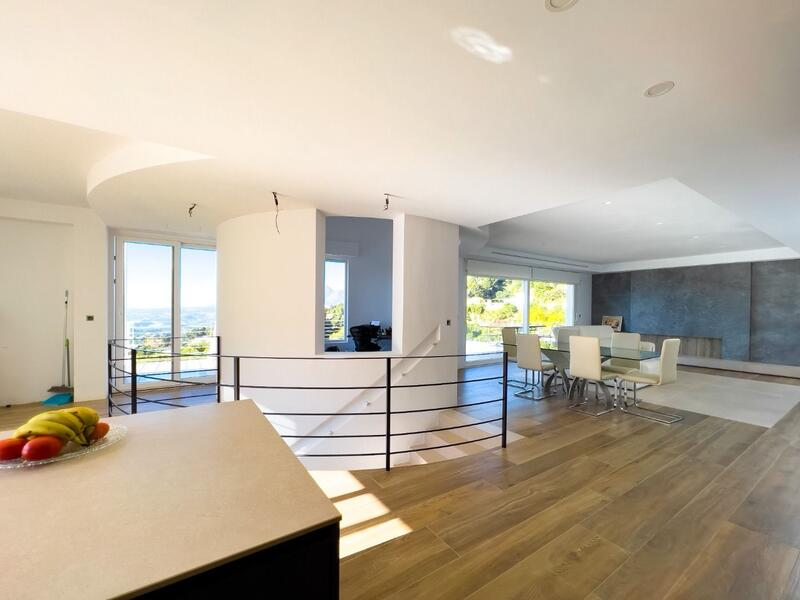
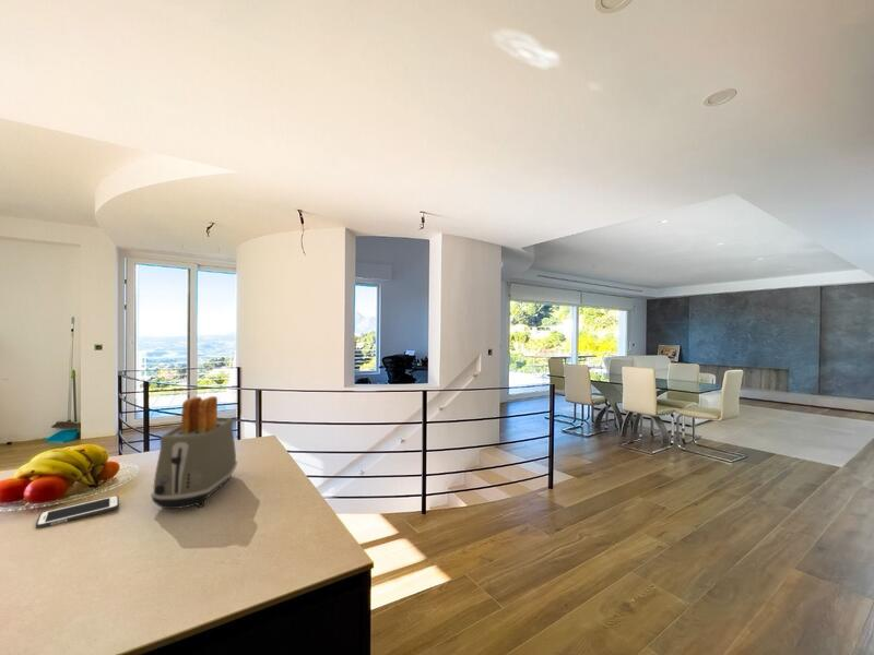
+ cell phone (80, 510)
+ toaster (199, 444)
